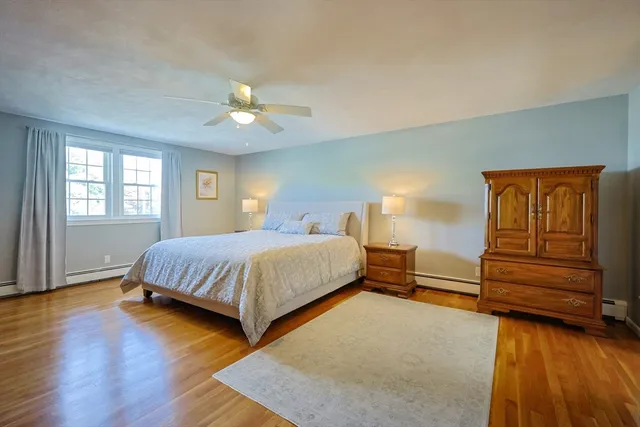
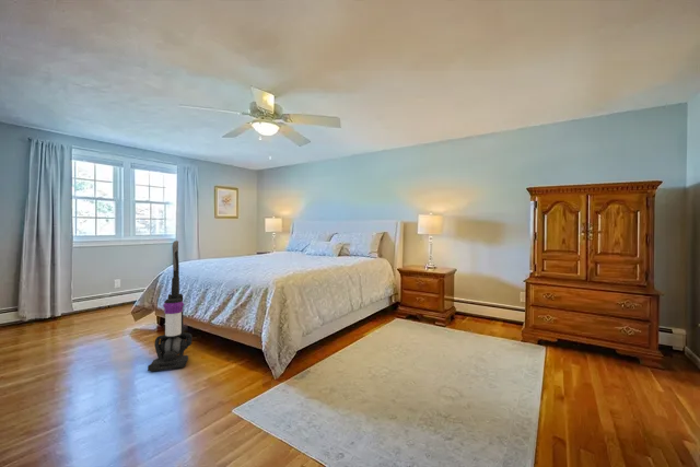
+ vacuum cleaner (172, 301)
